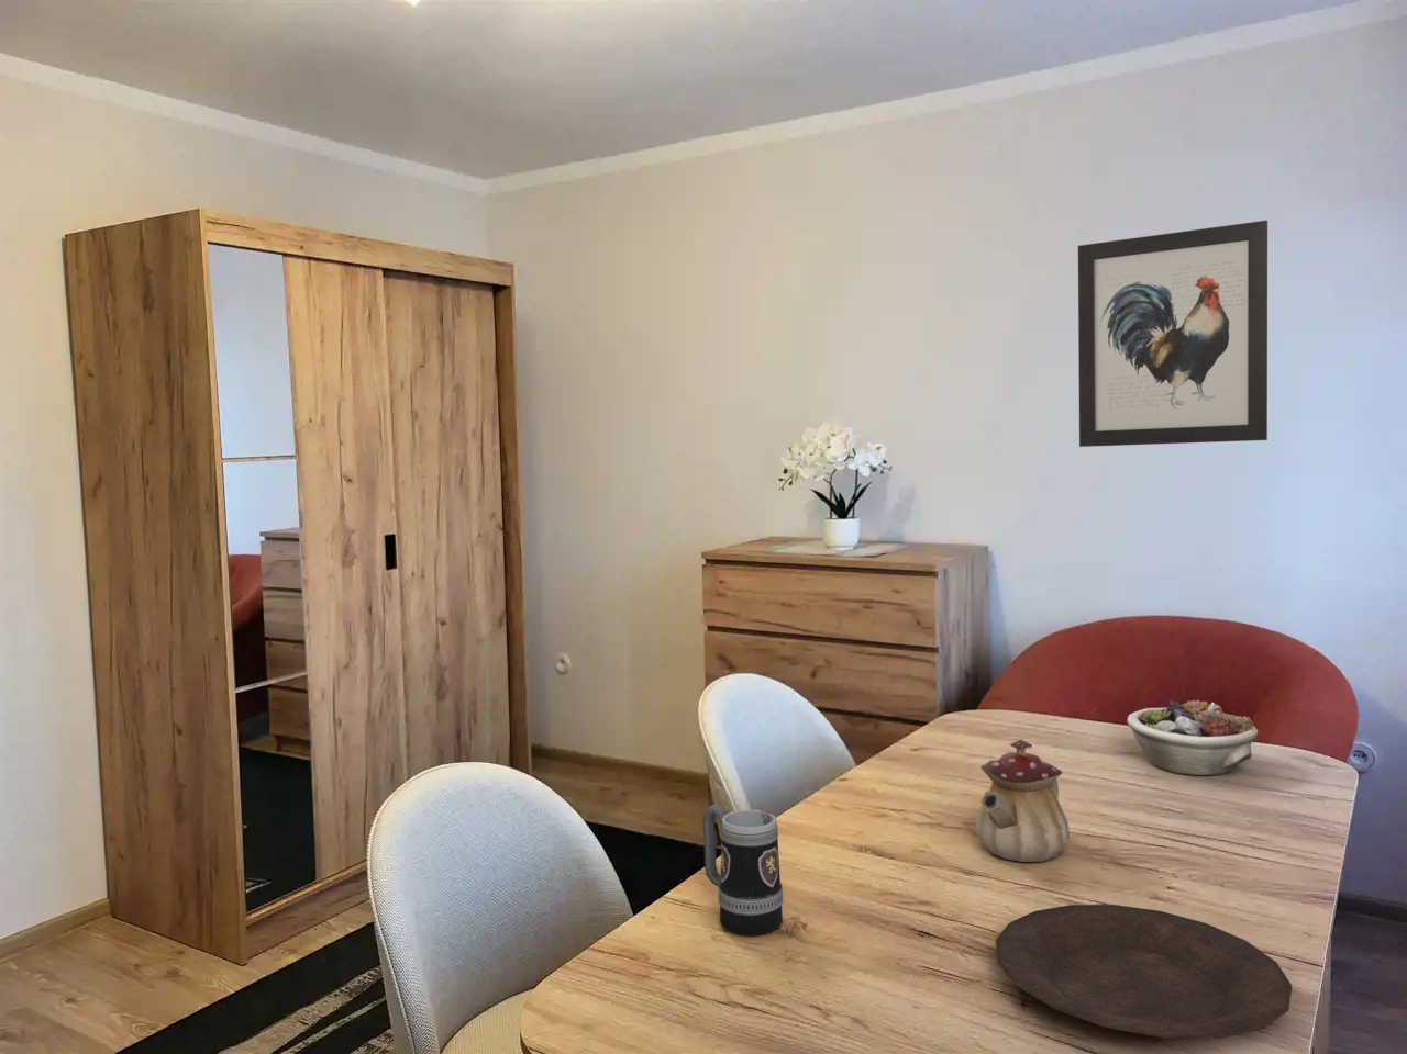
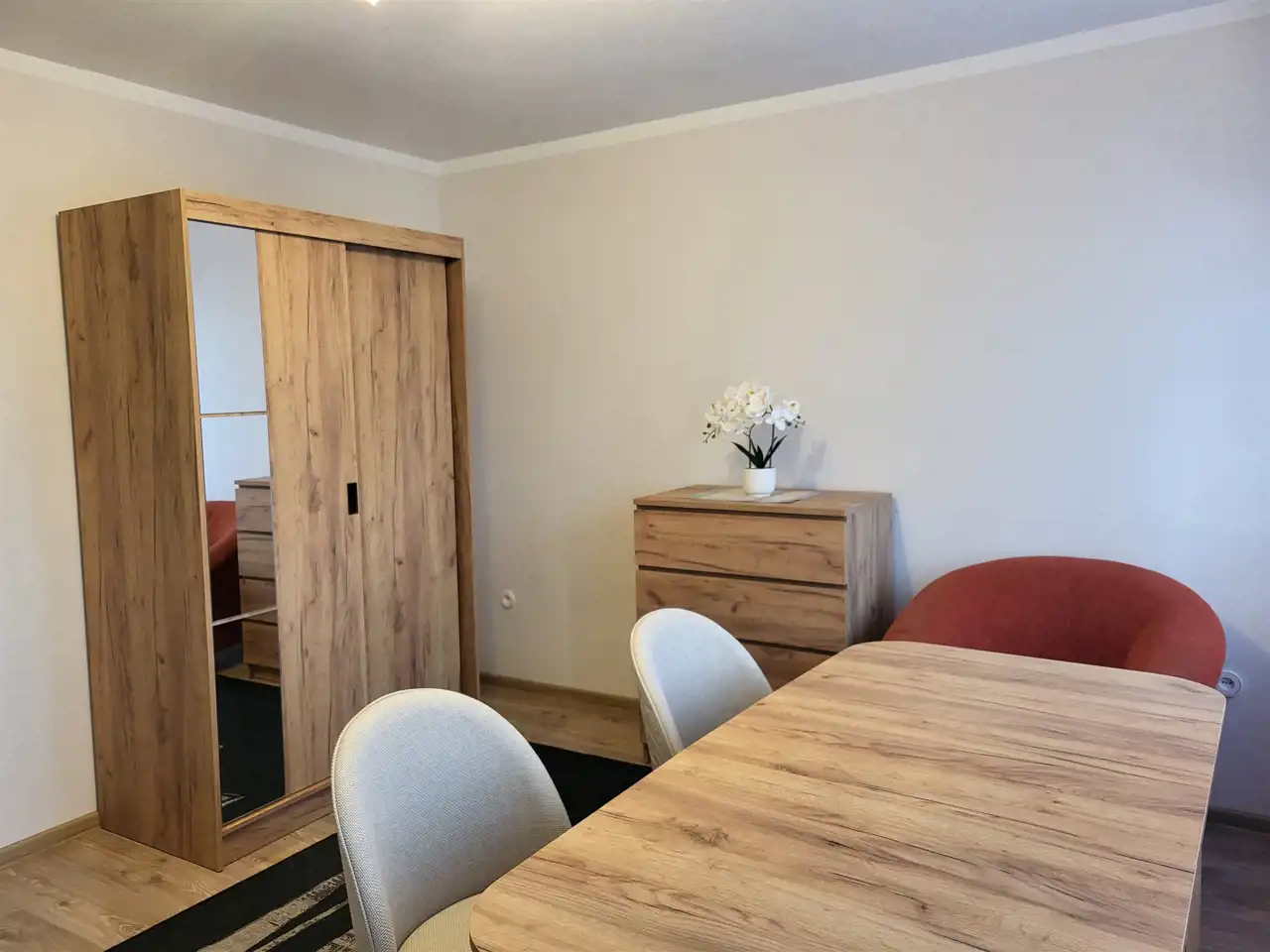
- wall art (1169, 339)
- succulent planter (1191, 734)
- mug (740, 864)
- teapot (1024, 793)
- plate (1136, 973)
